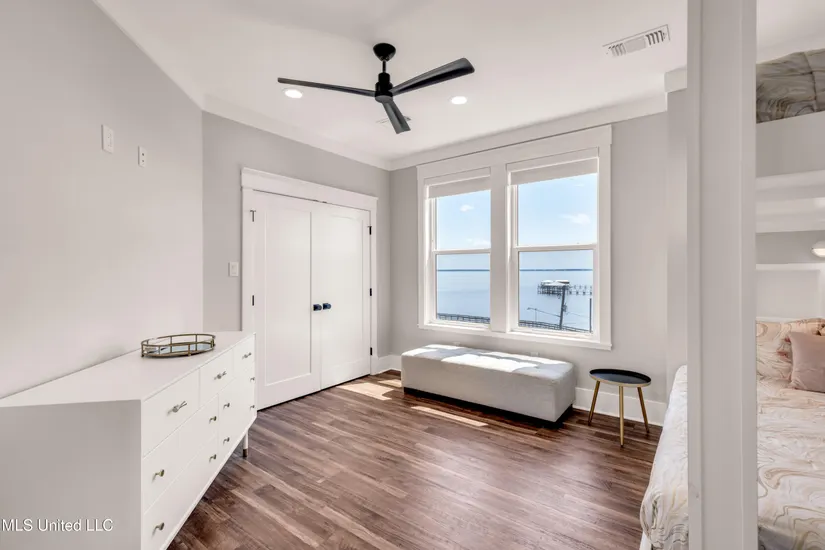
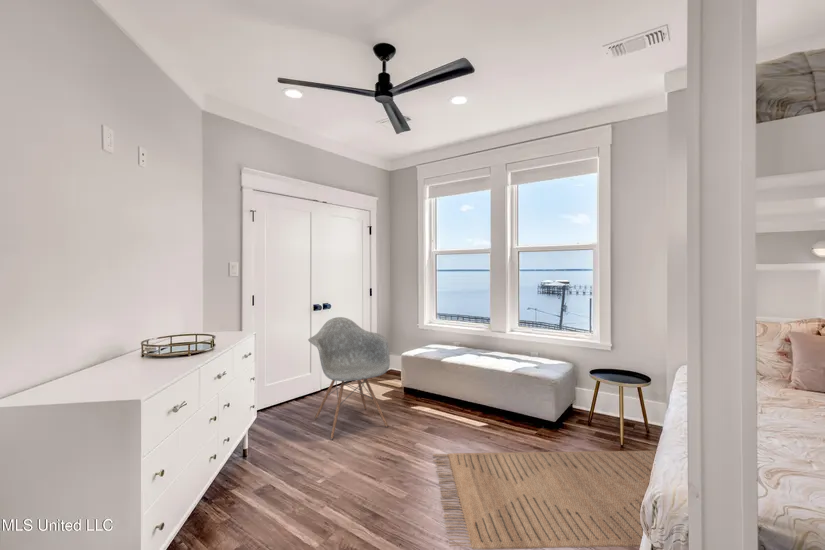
+ rug (589, 489)
+ armchair (349, 371)
